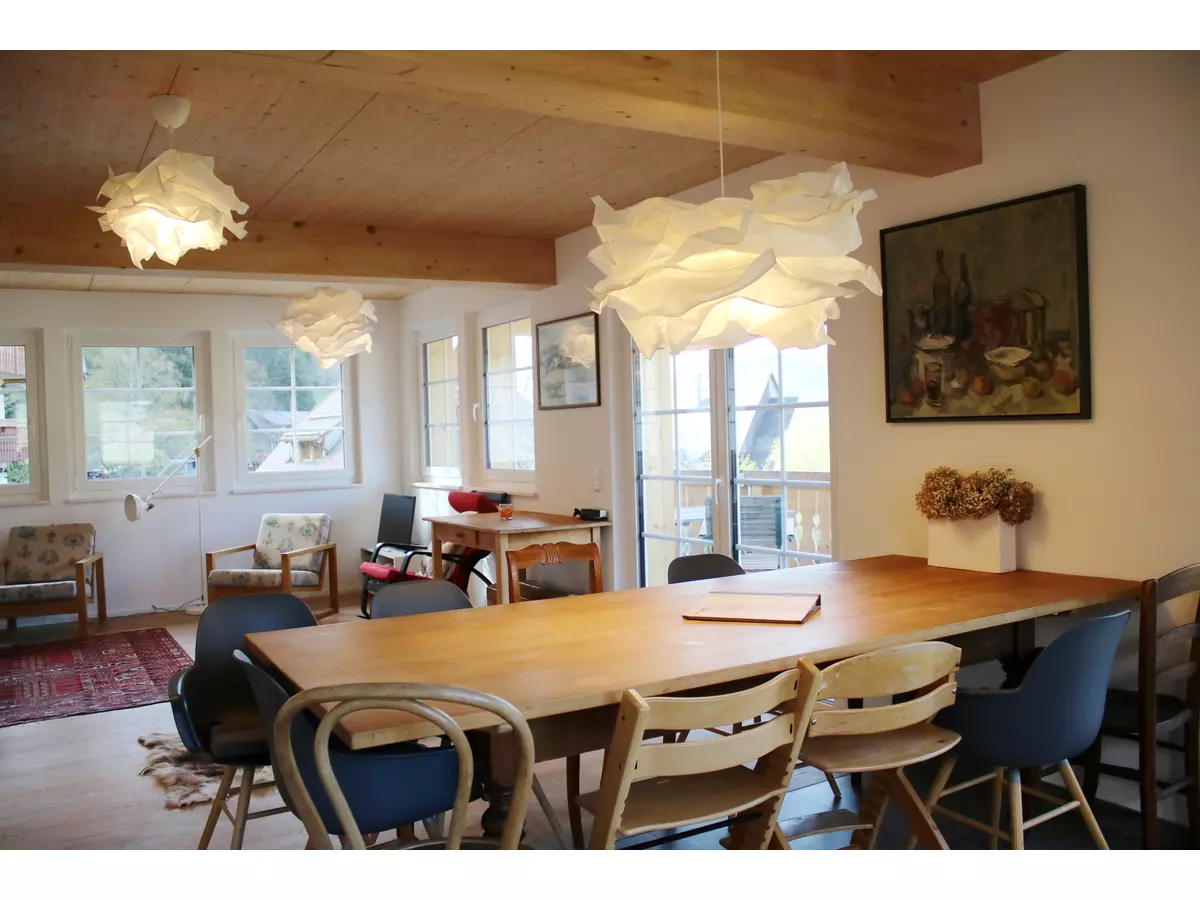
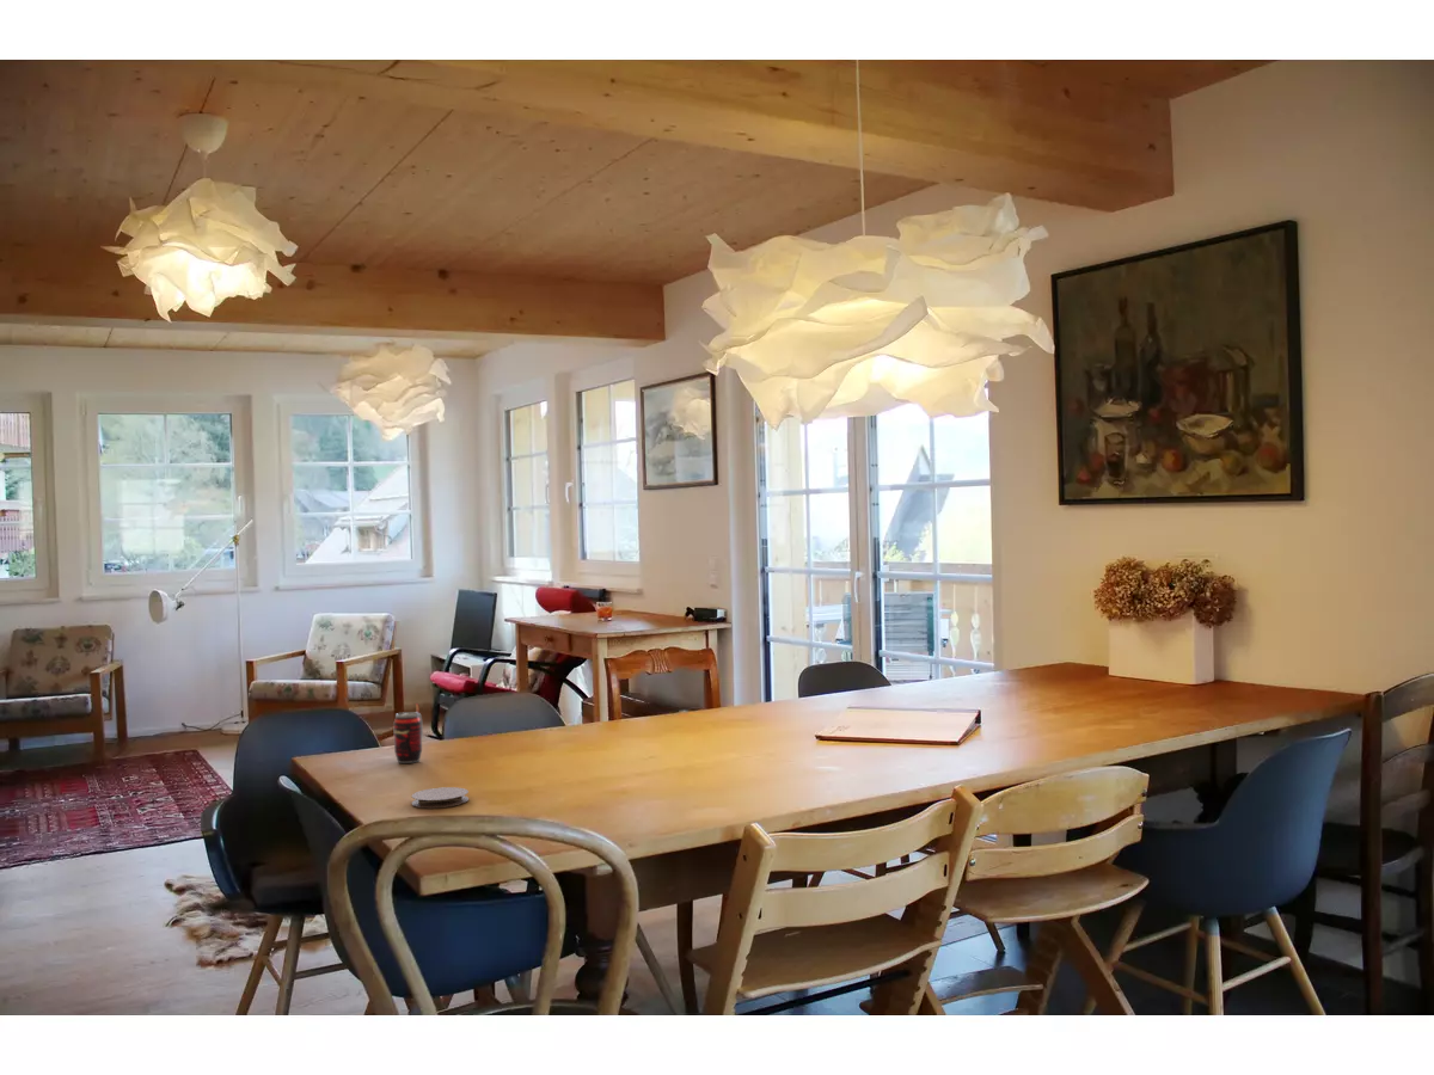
+ beverage can (407, 732)
+ coaster (440, 797)
